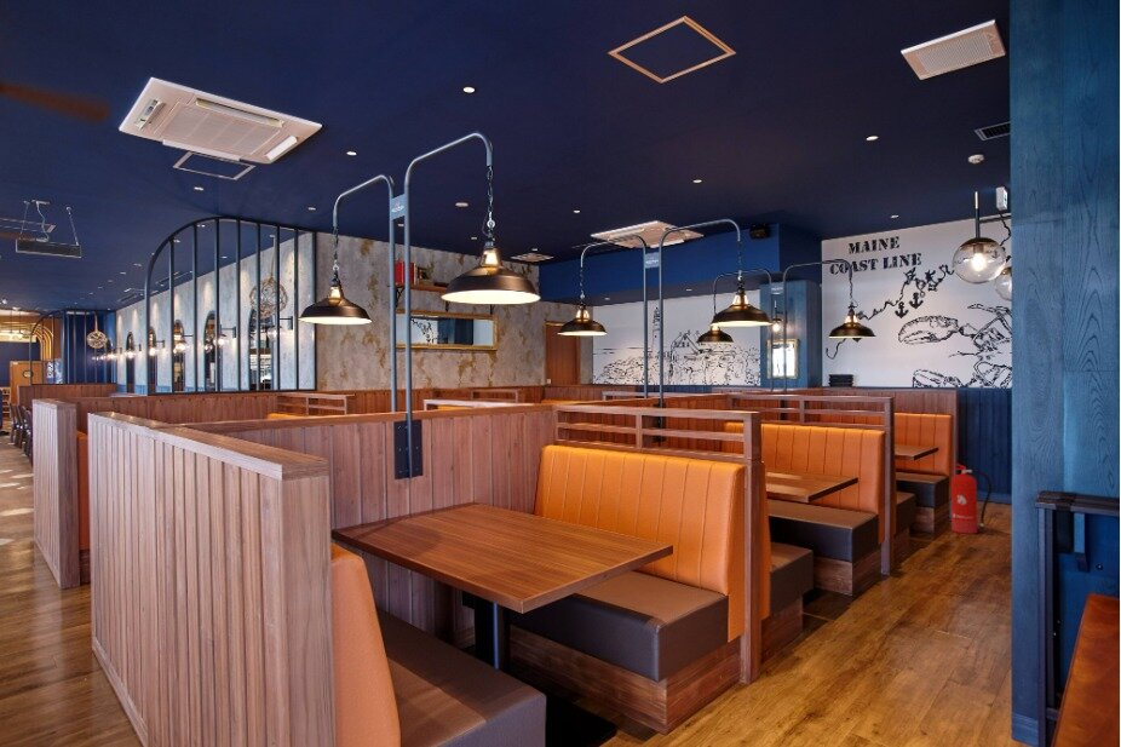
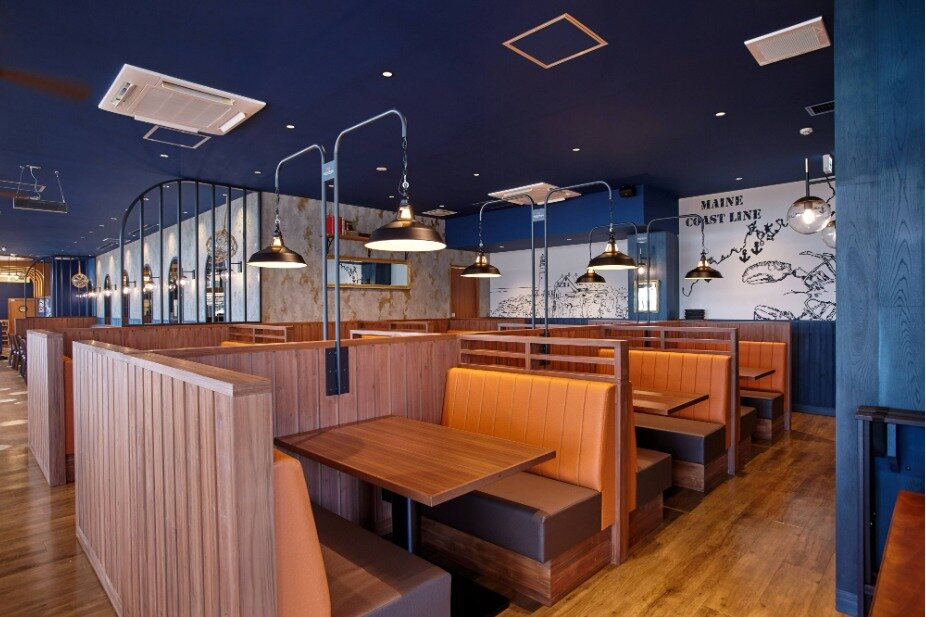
- fire extinguisher (971, 498)
